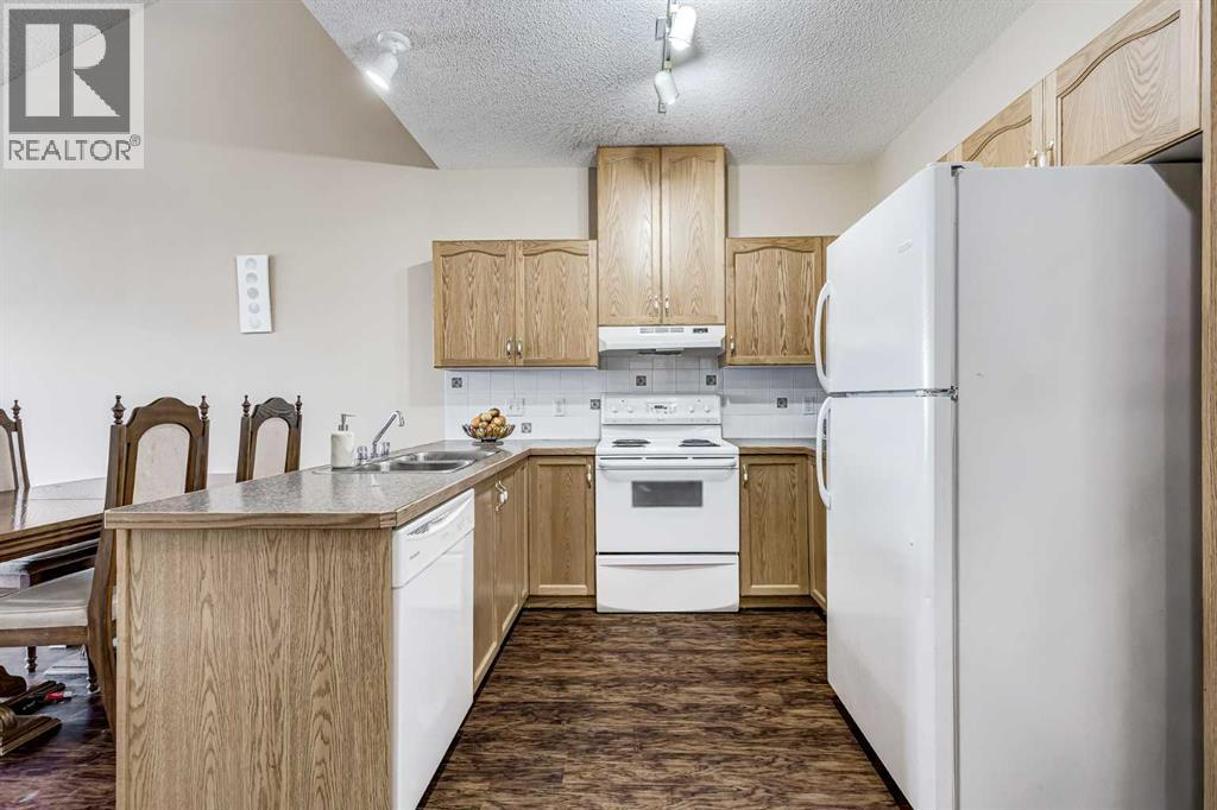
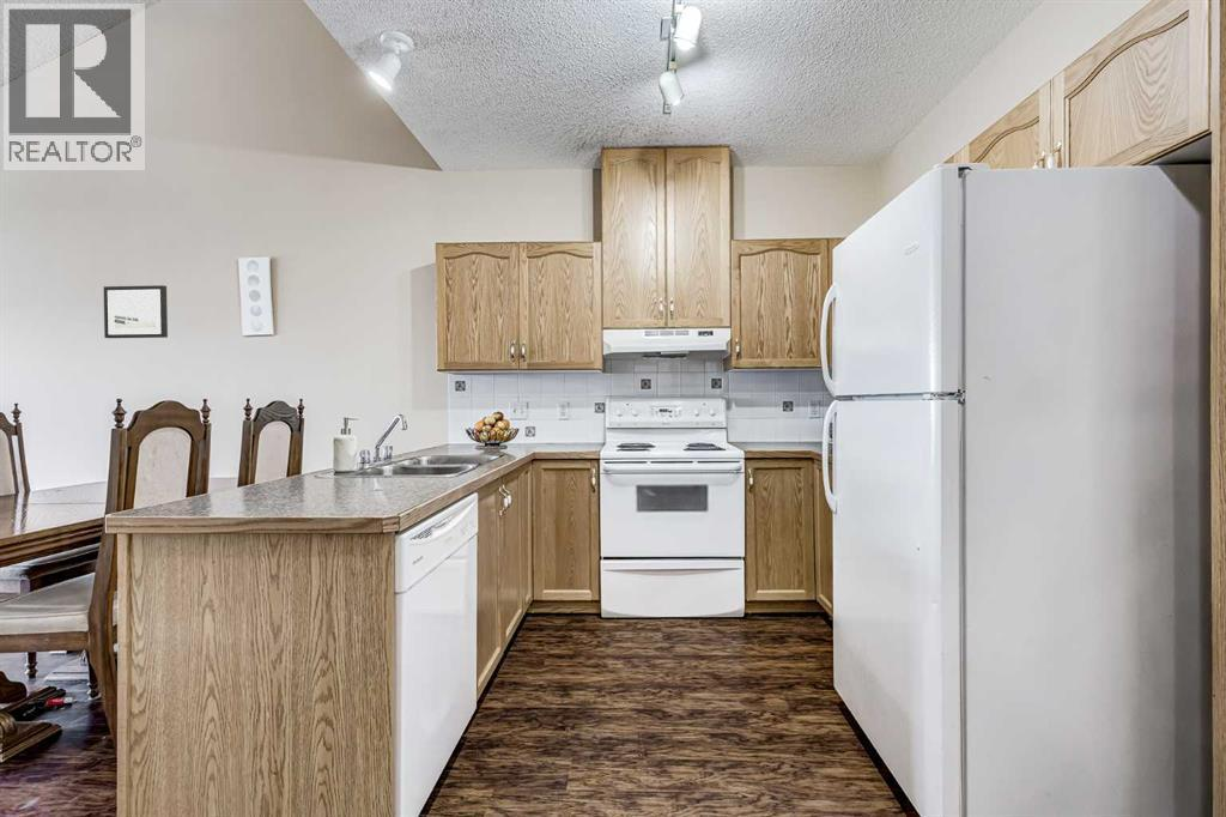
+ wall art (135, 311)
